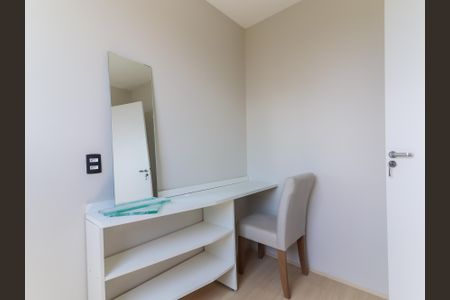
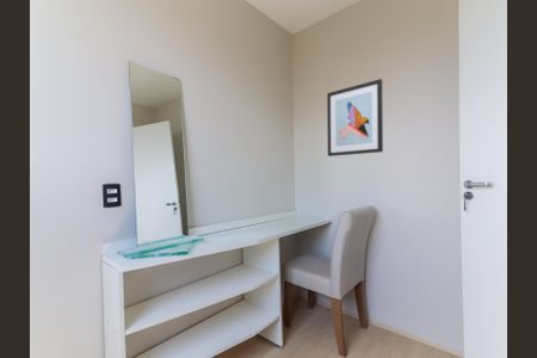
+ wall art (352, 121)
